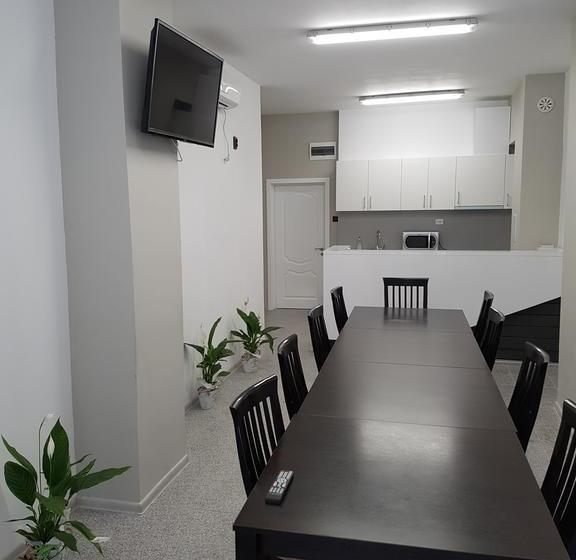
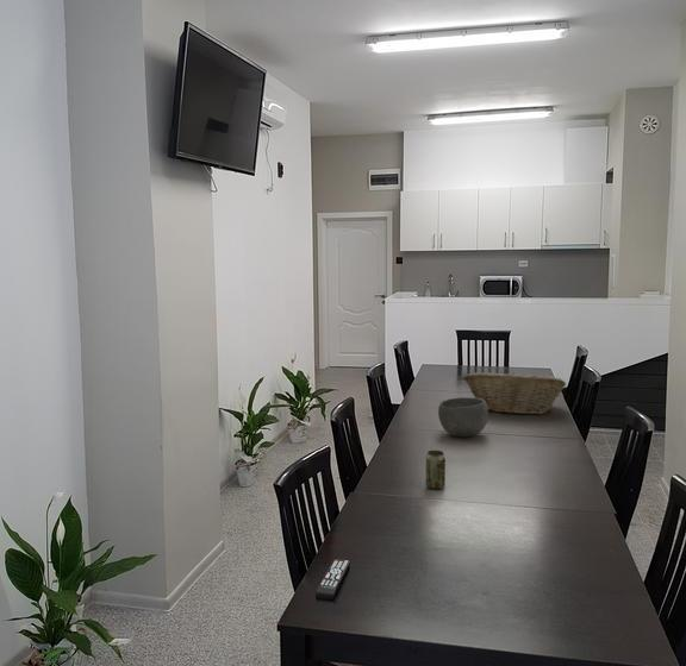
+ fruit basket (512, 388)
+ beverage can (435, 470)
+ bowl (462, 417)
